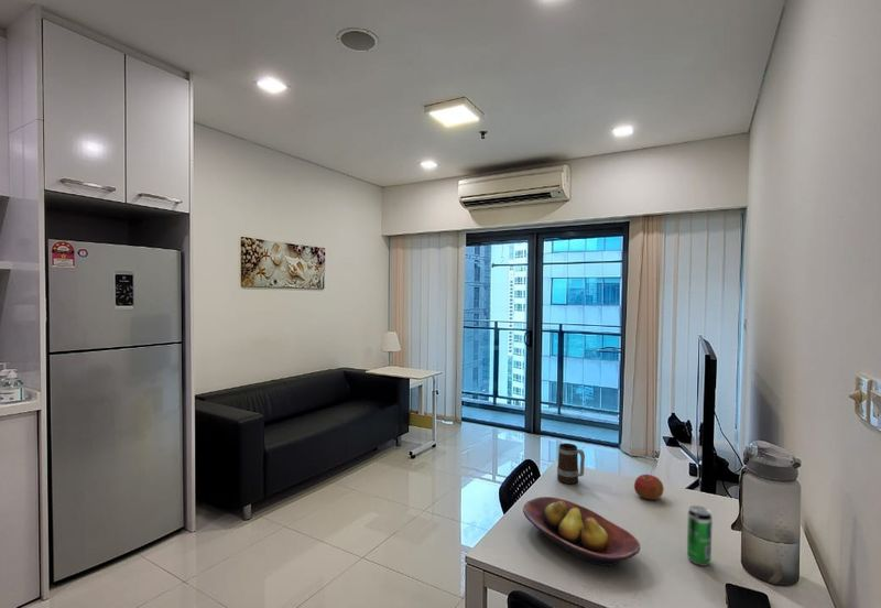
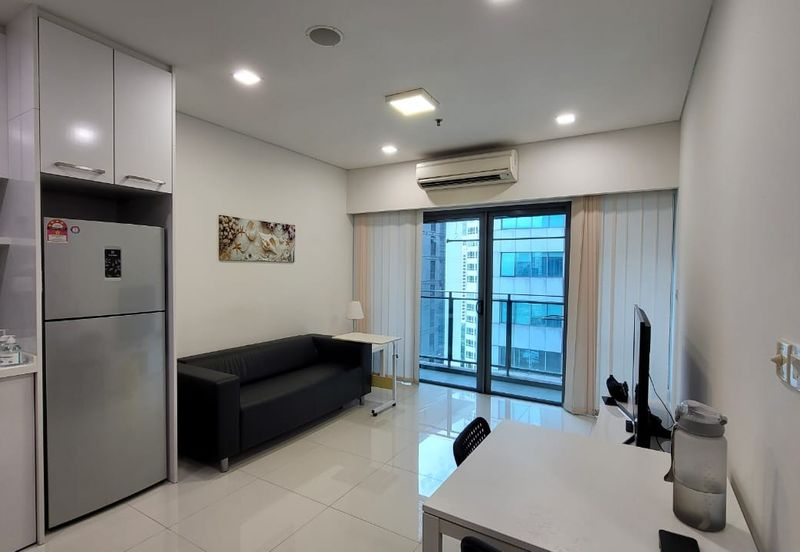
- beverage can (699, 535)
- fruit bowl (576, 525)
- mug (570, 464)
- apple (648, 486)
